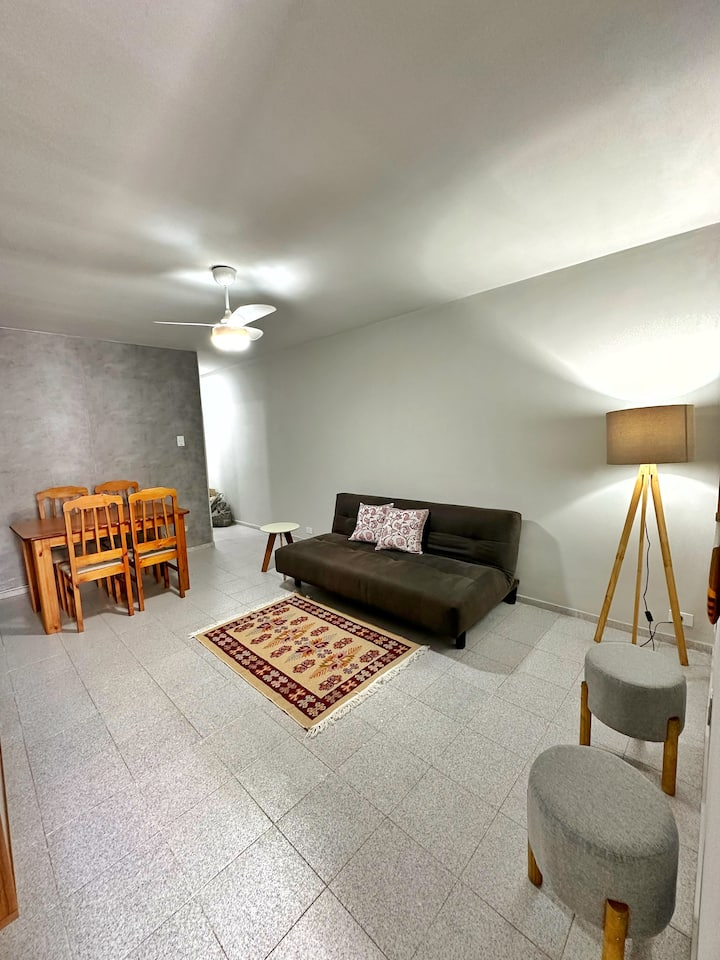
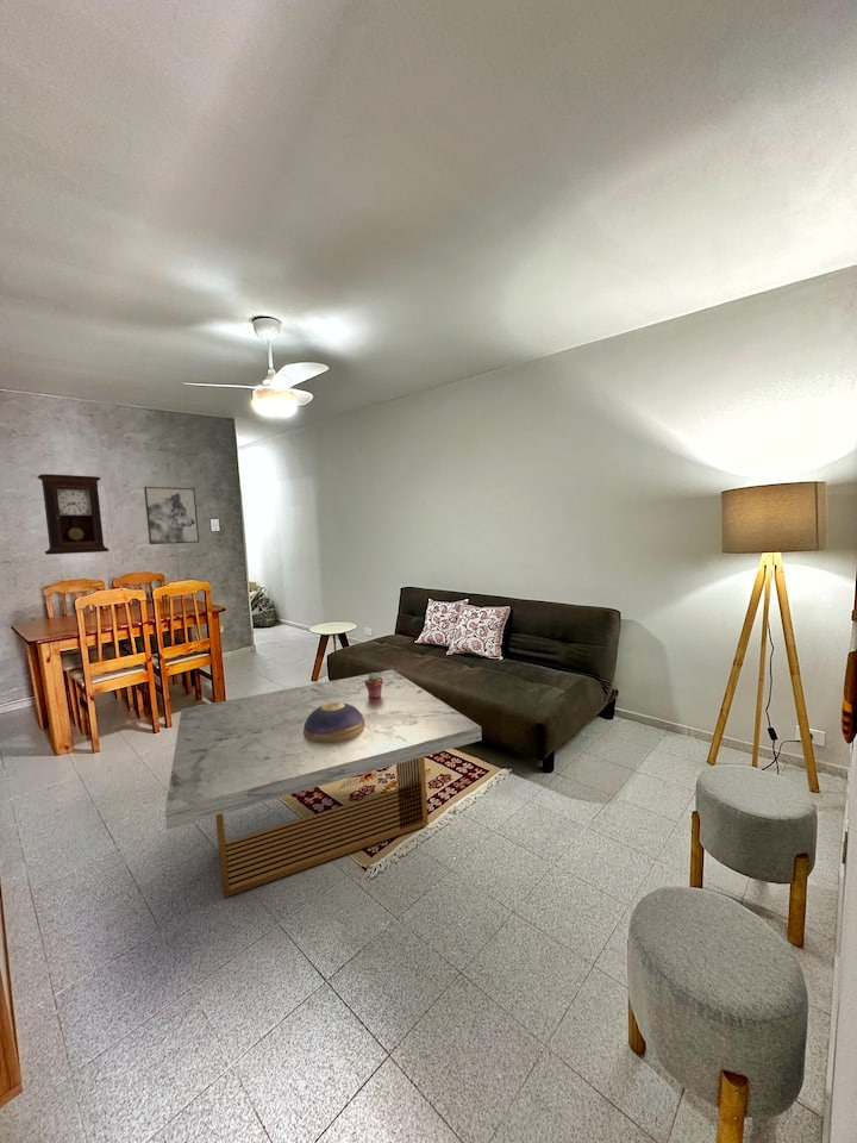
+ pendulum clock (74, 514)
+ potted succulent (374, 683)
+ decorative bowl (333, 716)
+ coffee table (320, 777)
+ wall art (173, 516)
